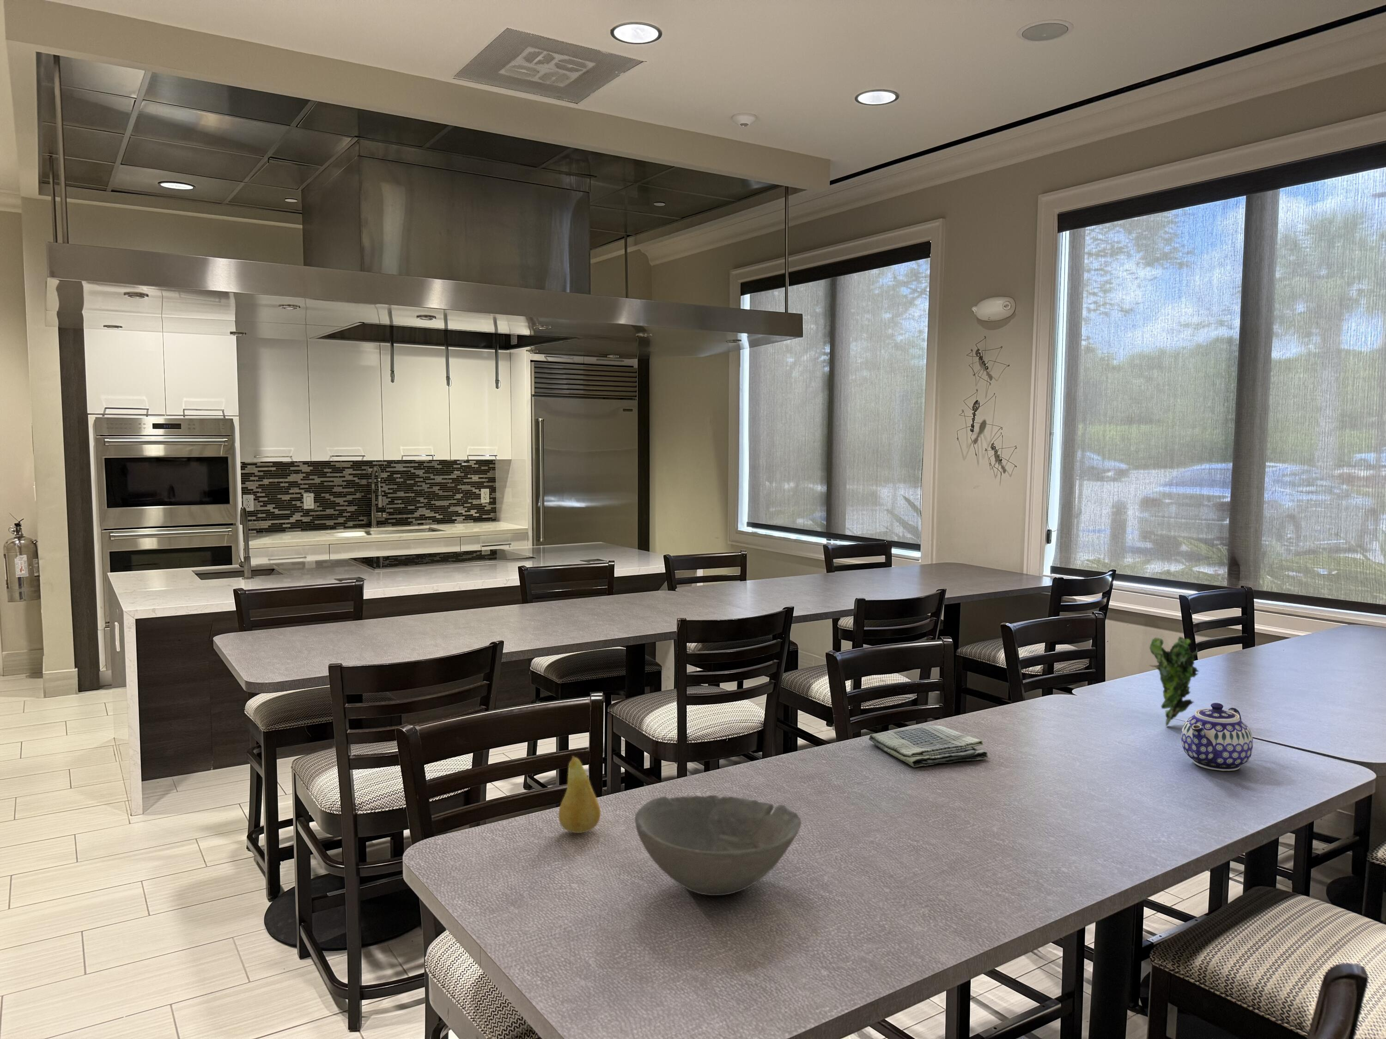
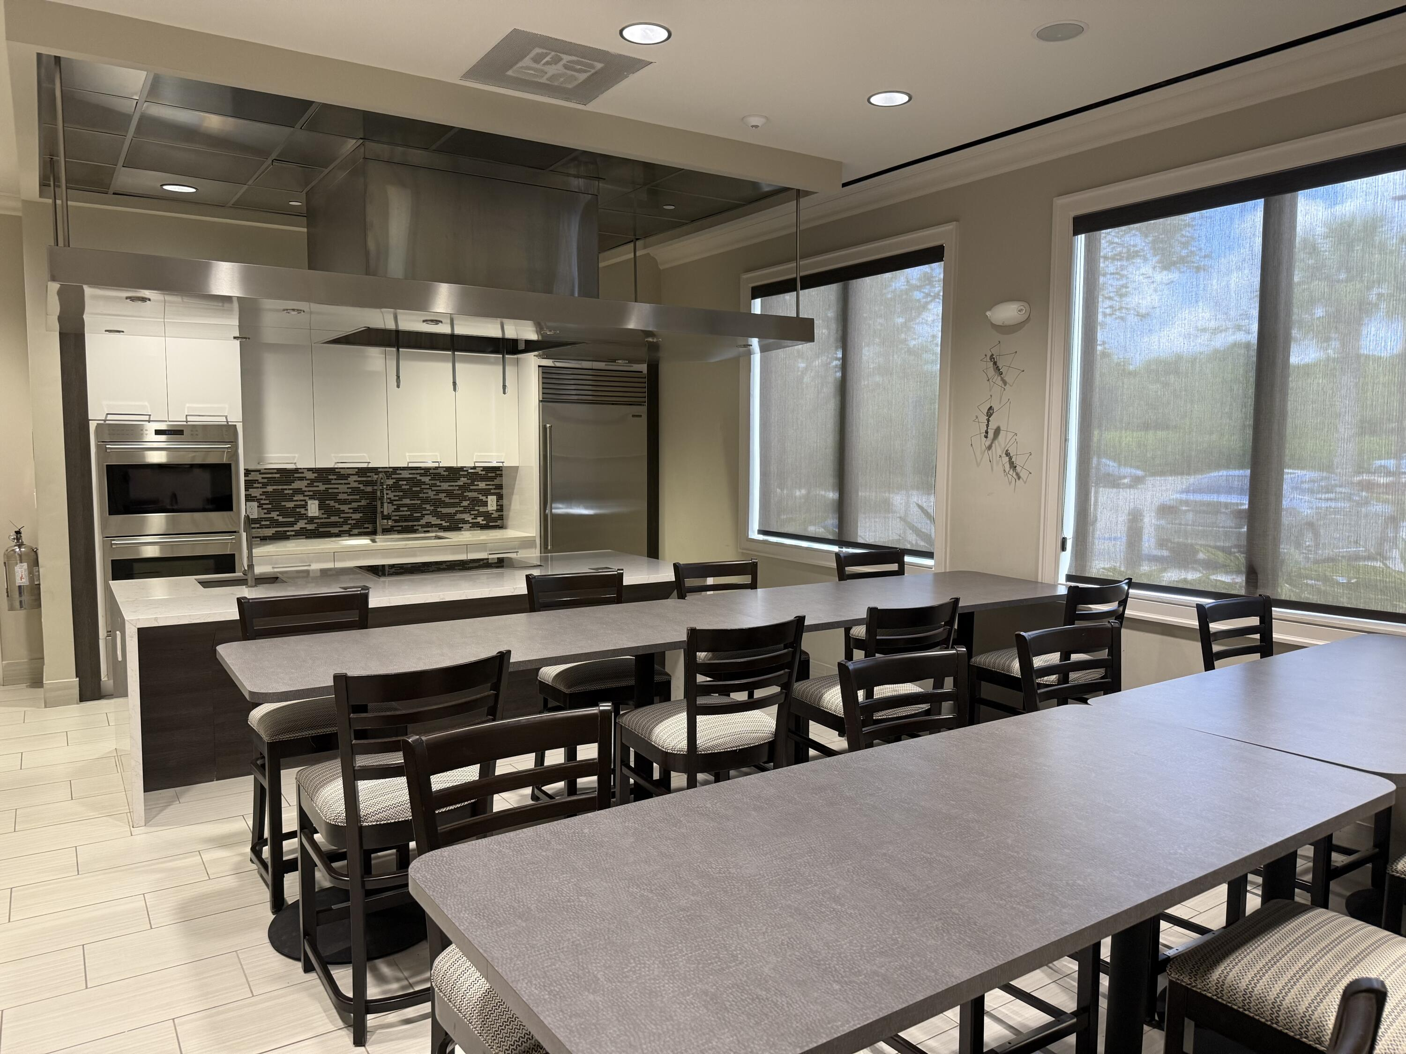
- bowl (719, 851)
- dish towel (928, 743)
- flowering plant (1174, 679)
- teapot (1217, 733)
- fruit (580, 795)
